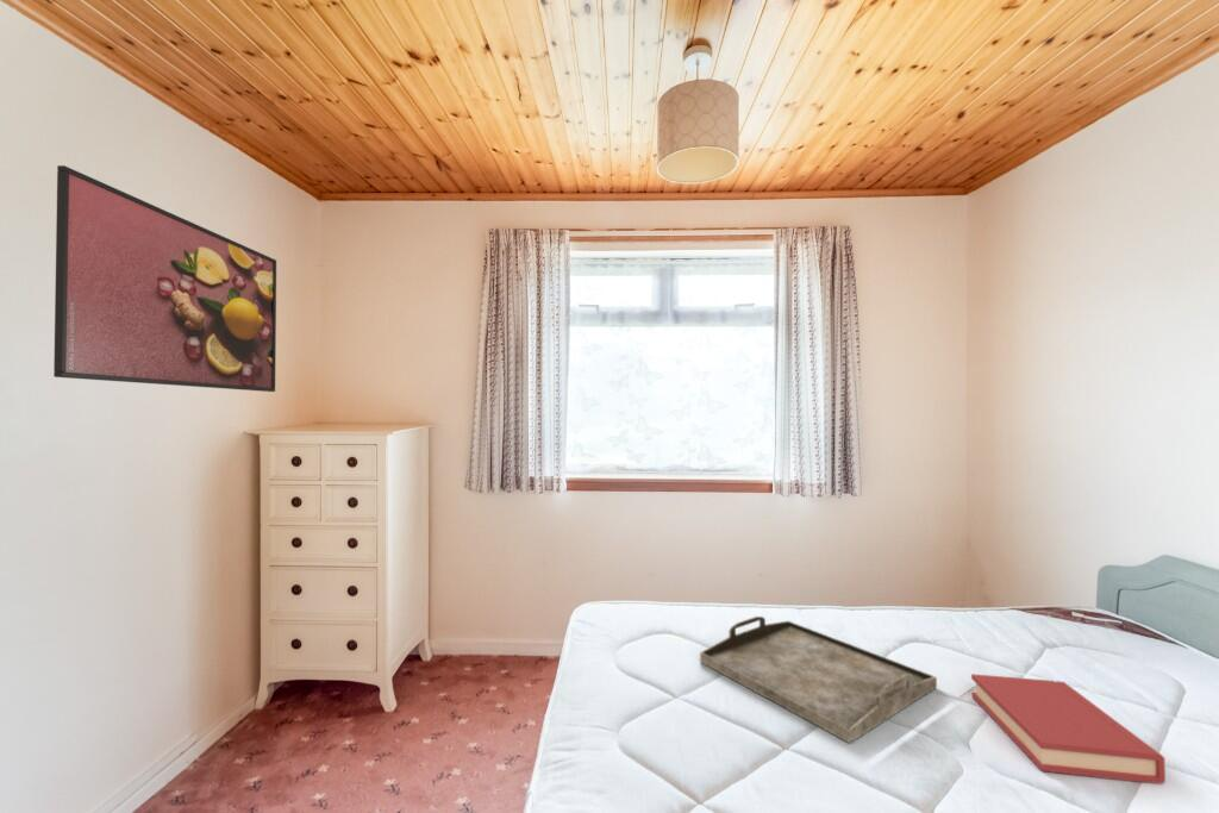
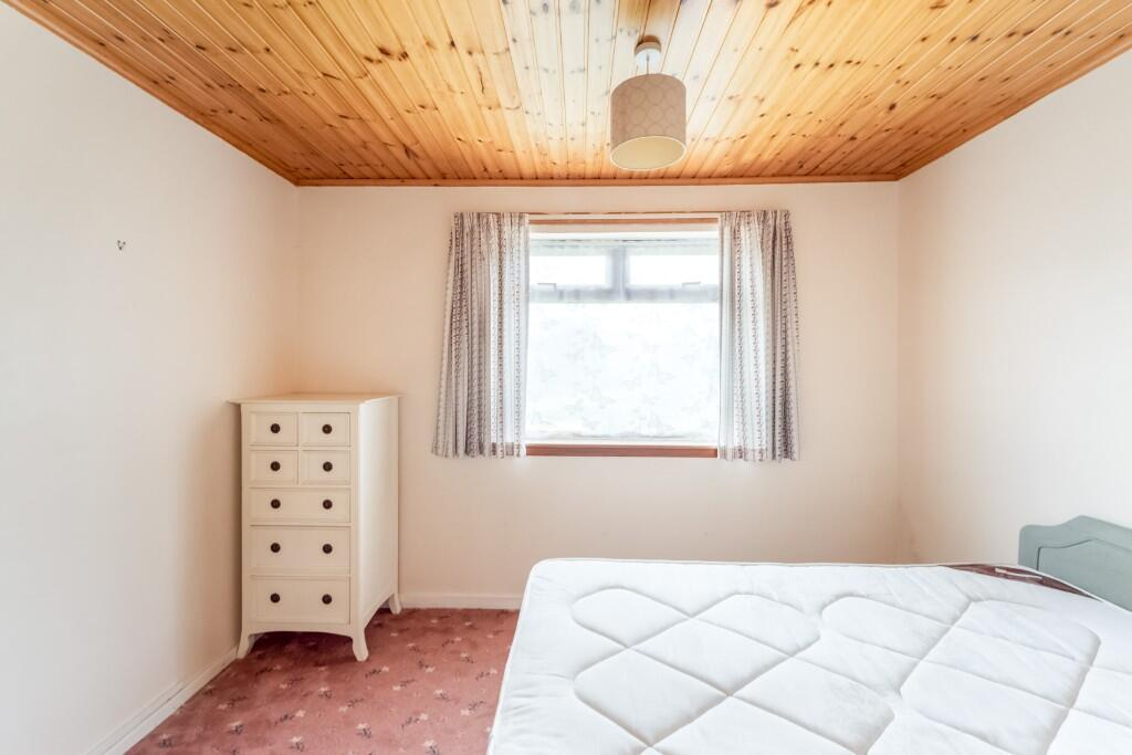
- serving tray (812, 659)
- hardback book (1055, 721)
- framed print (190, 304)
